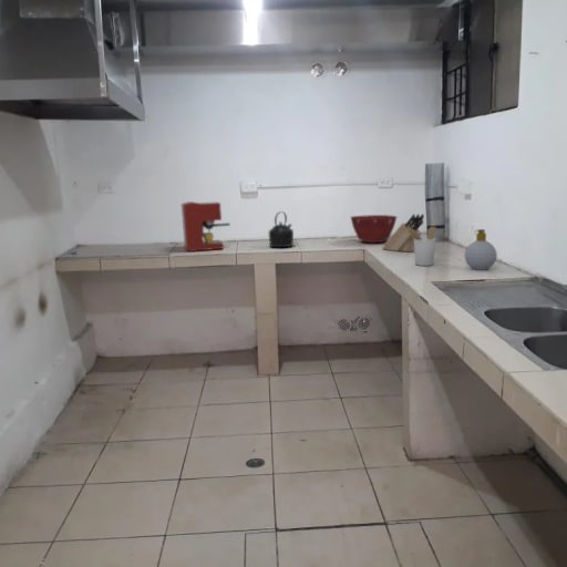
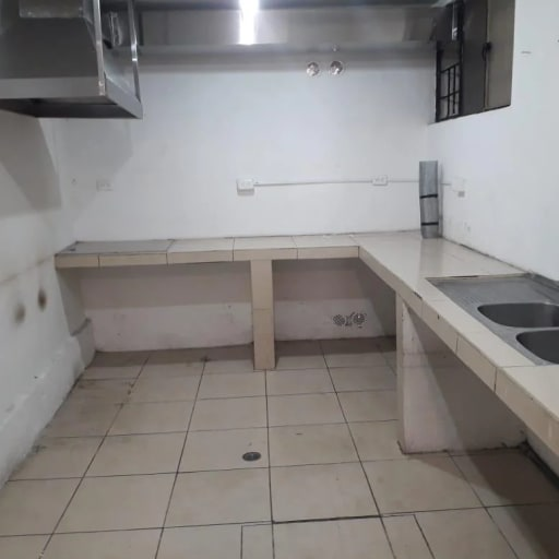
- utensil holder (420, 245)
- mixing bowl (373, 228)
- knife block (403, 231)
- kettle (282, 228)
- soap bottle (481, 249)
- coffee maker (200, 225)
